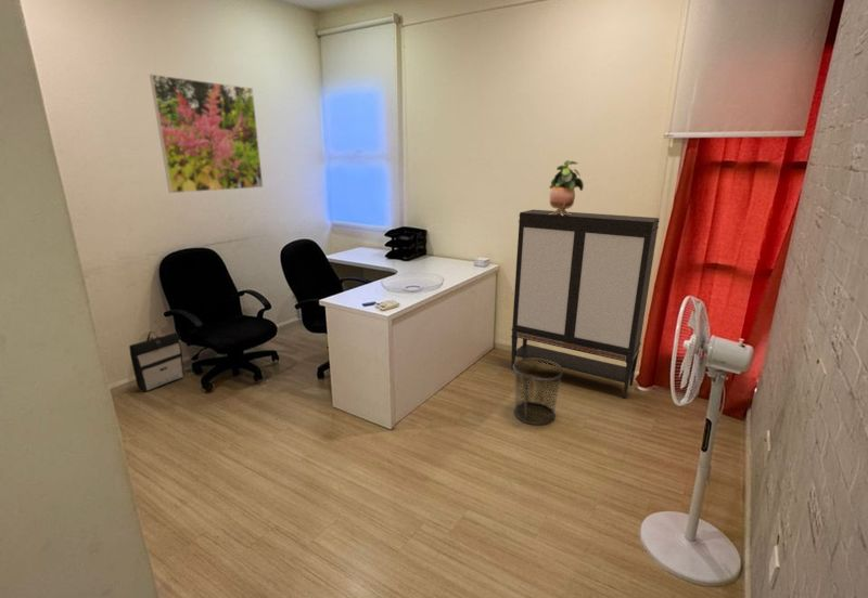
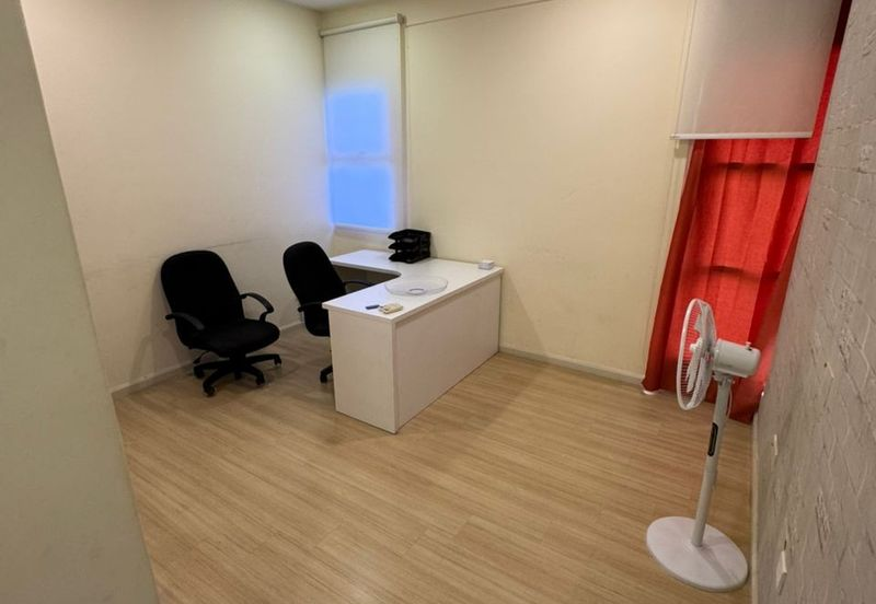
- storage cabinet (577, 300)
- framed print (213, 138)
- potted plant (565, 187)
- waste bin (536, 391)
- backpack (156, 358)
